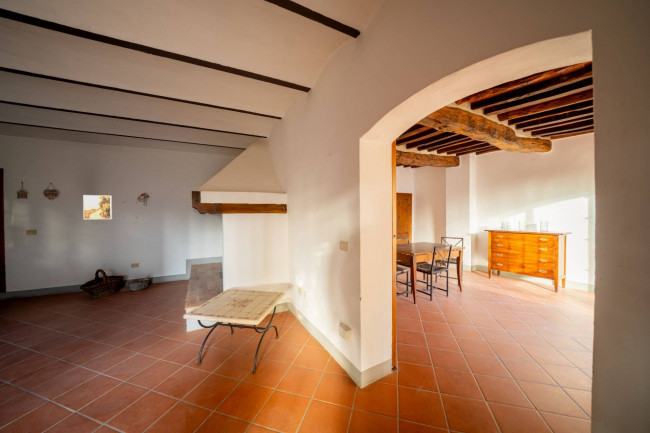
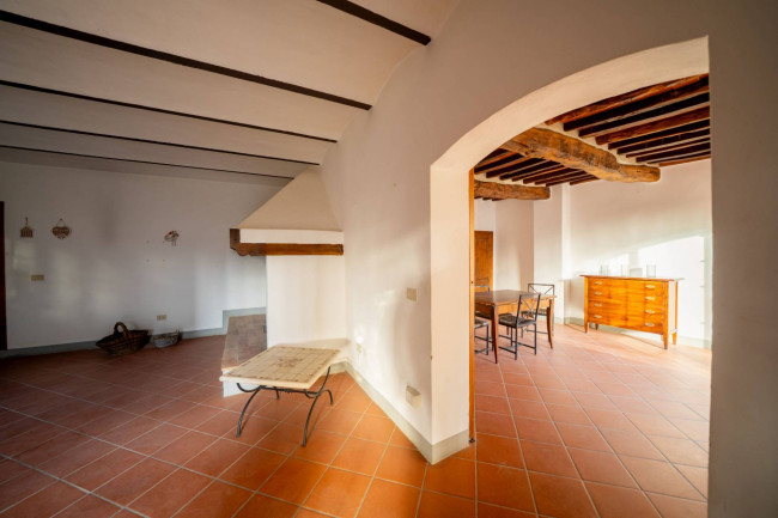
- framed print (97, 207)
